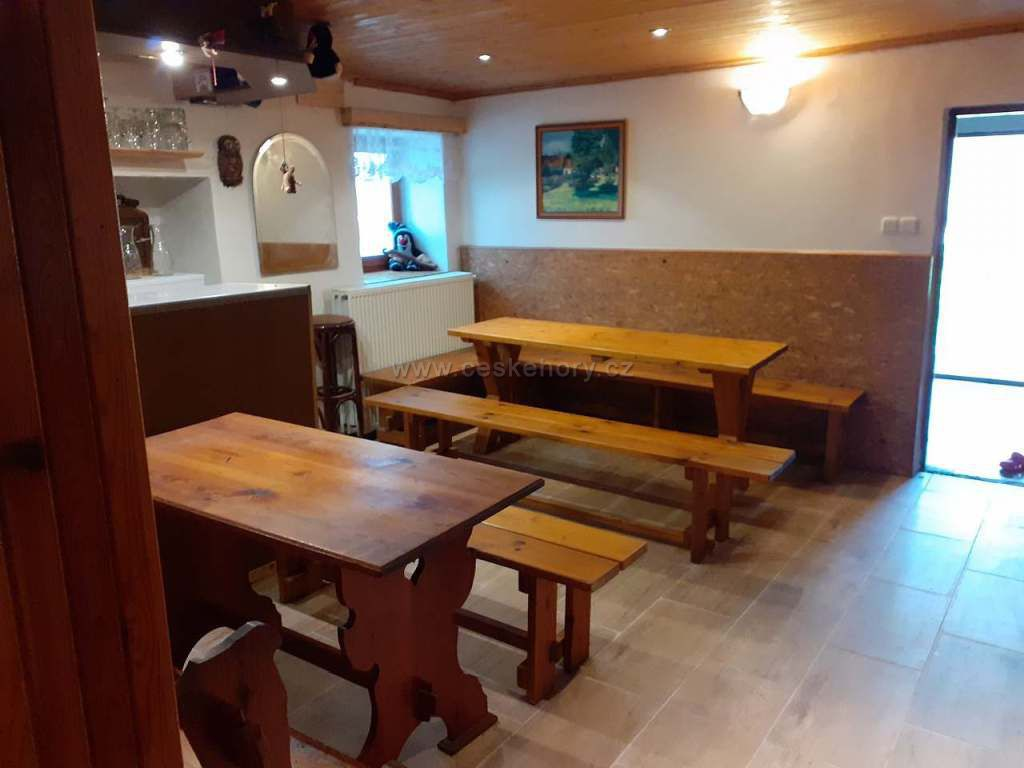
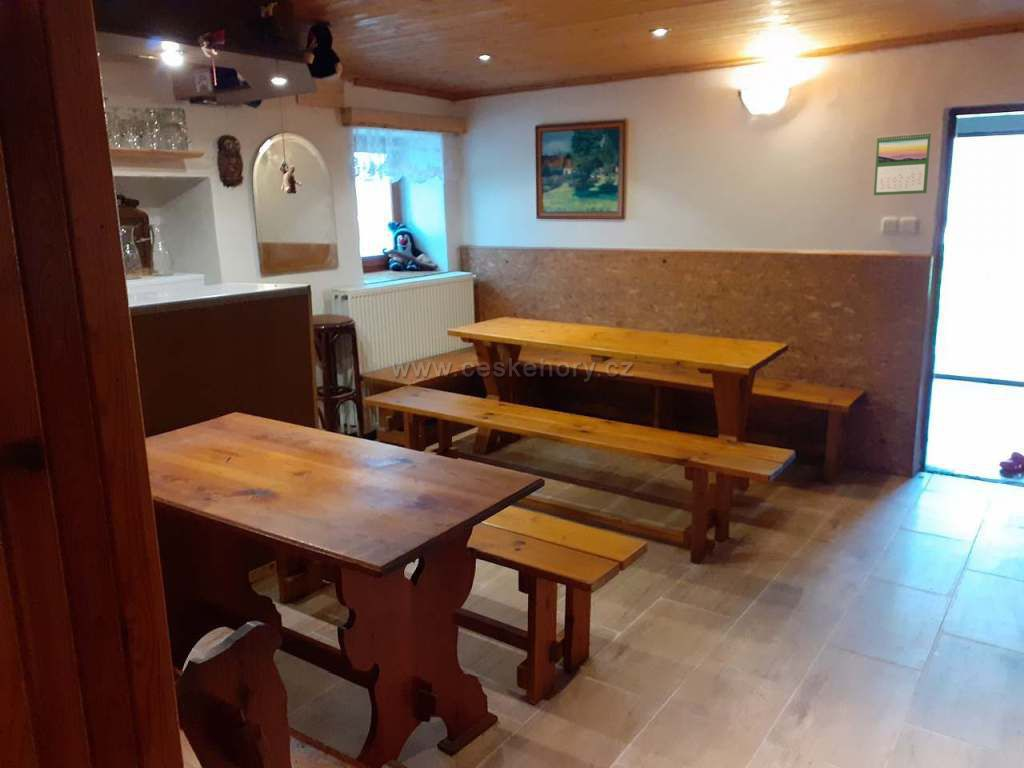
+ calendar (901, 163)
